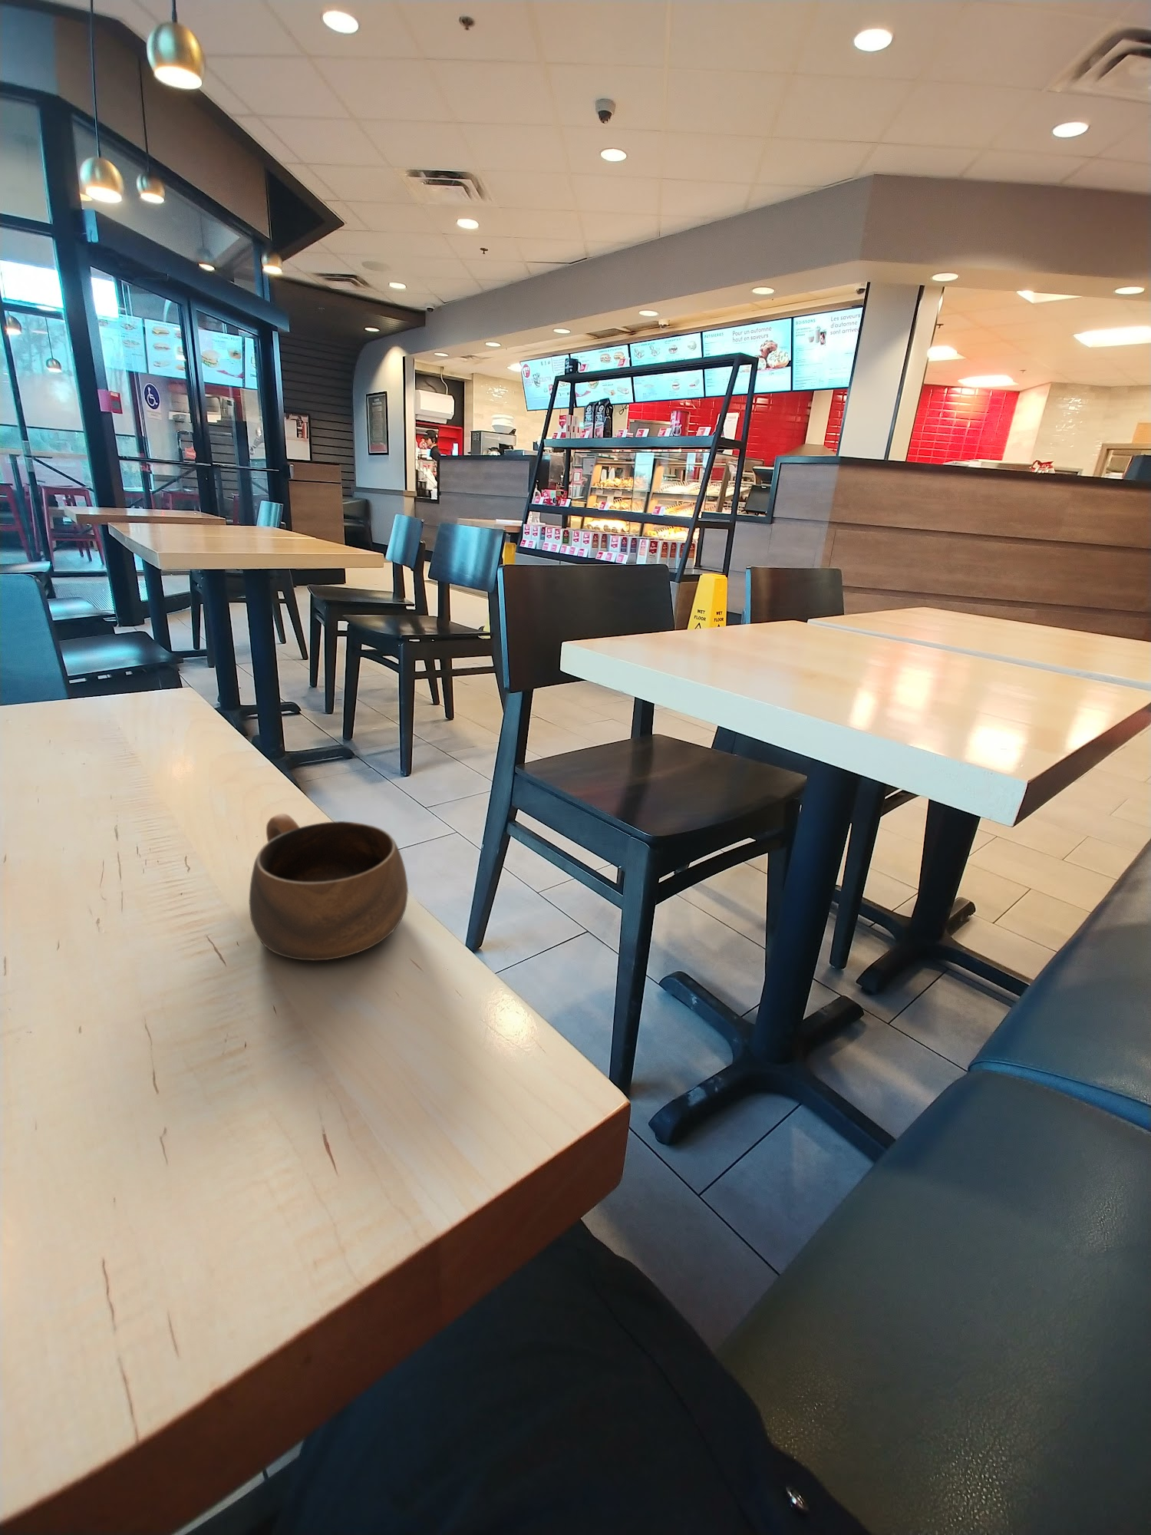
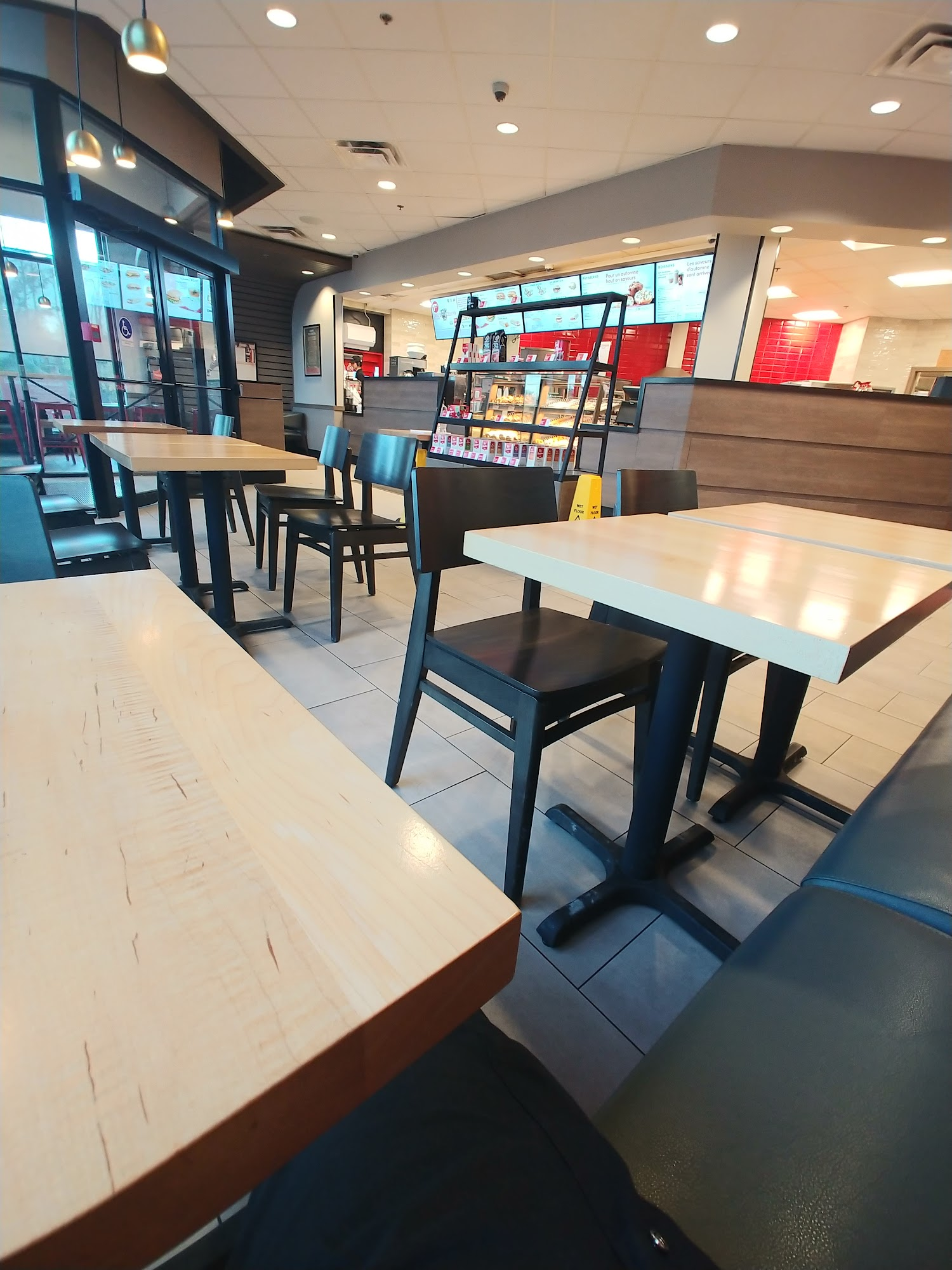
- cup (324, 874)
